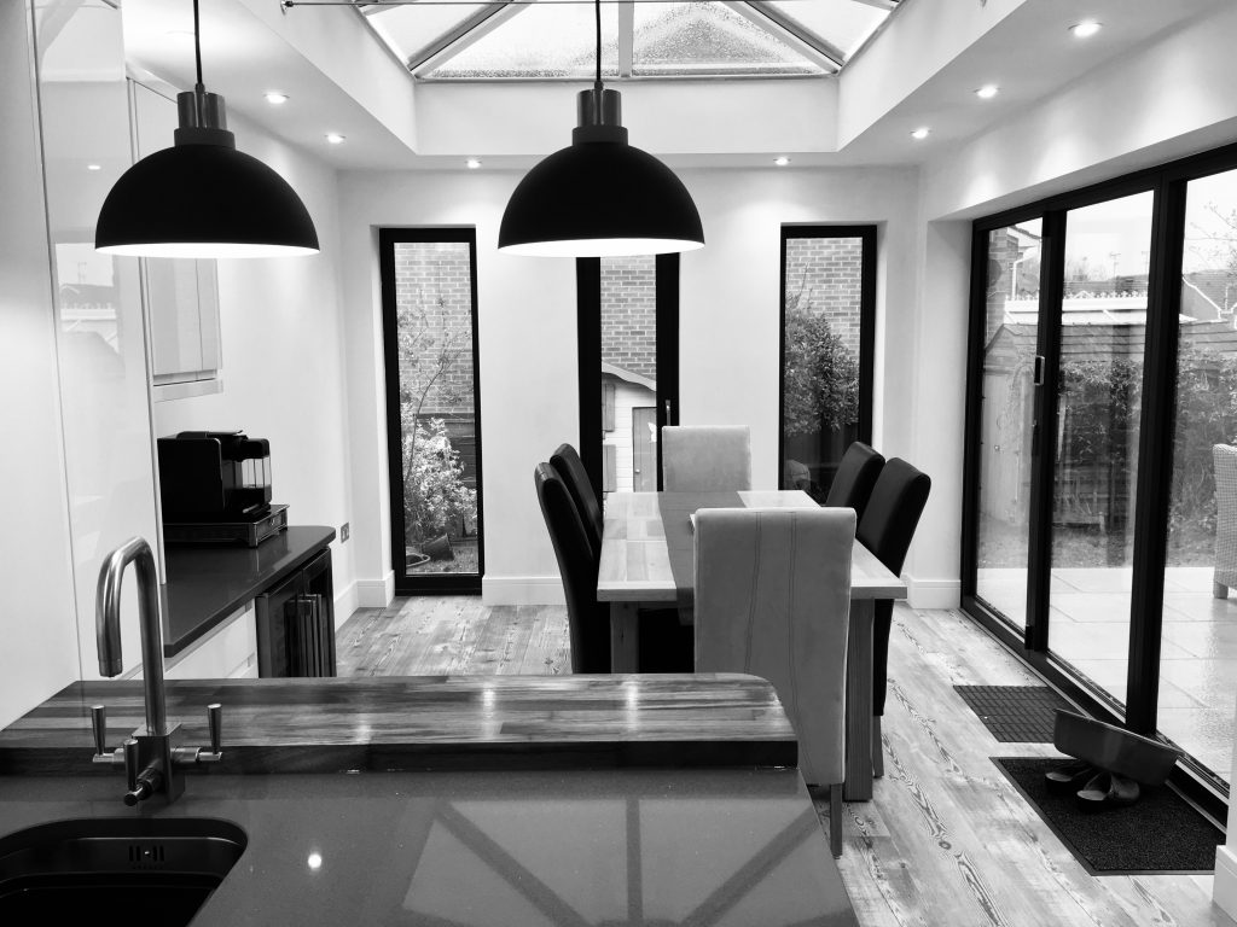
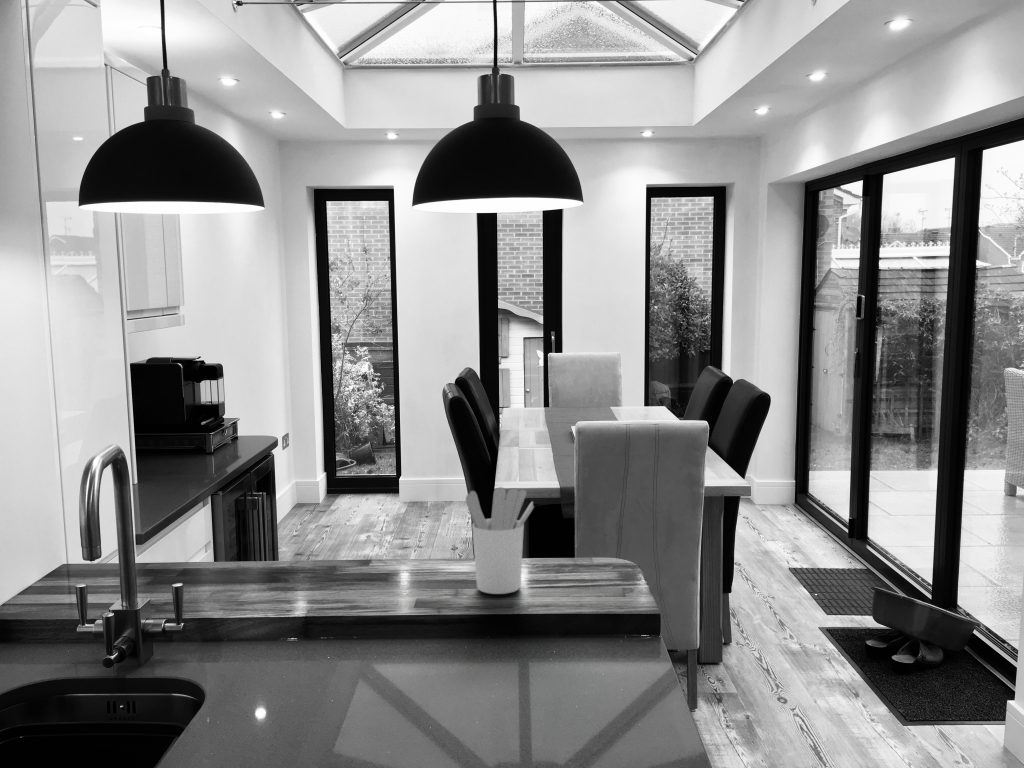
+ utensil holder (502, 536)
